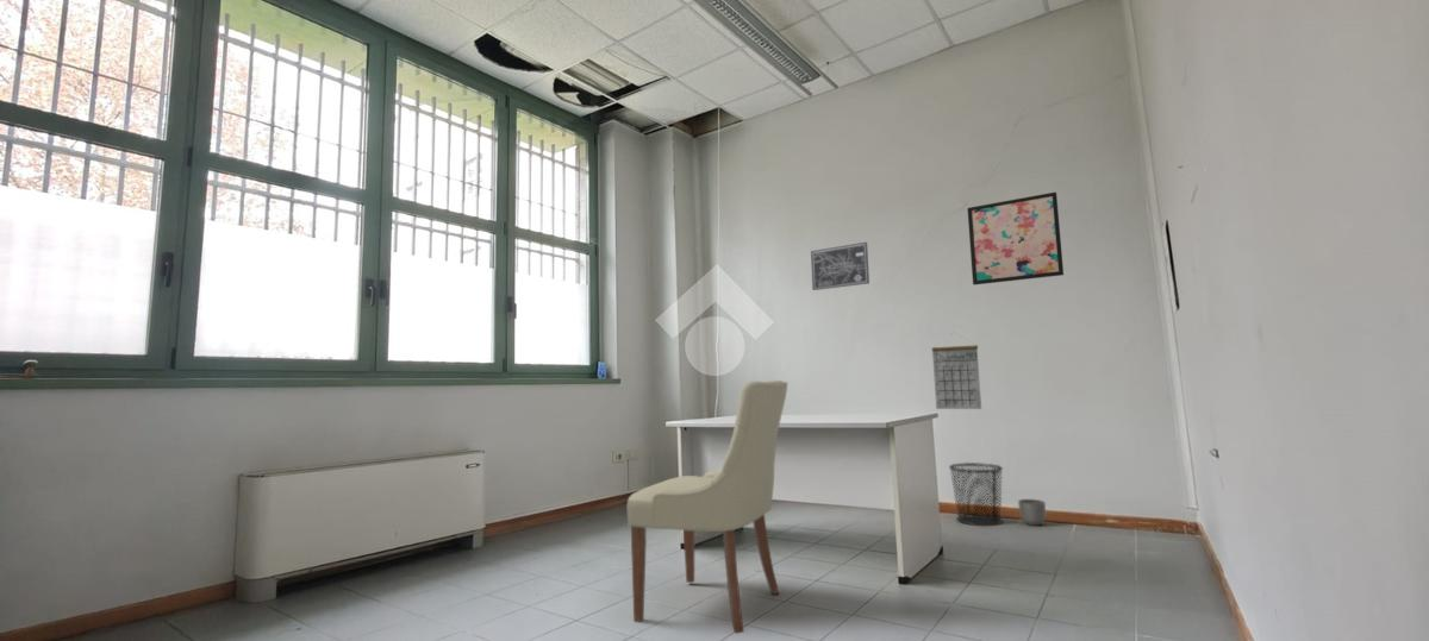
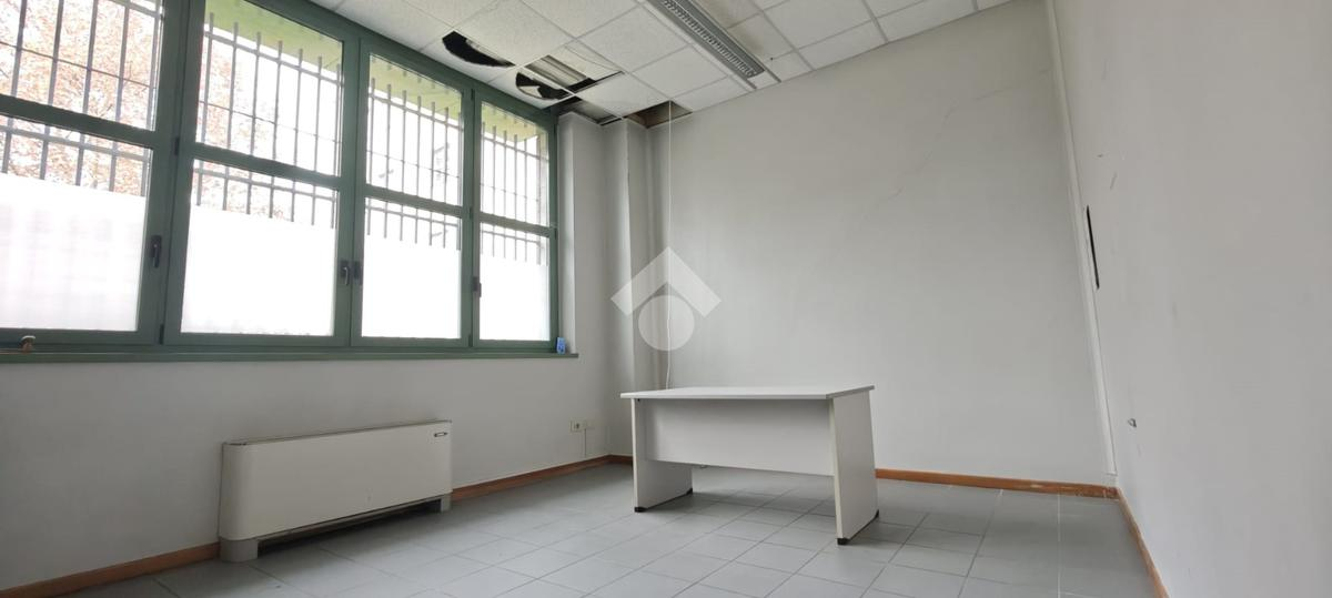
- planter (1032, 513)
- calendar (955, 370)
- wall art (1013, 239)
- waste bin (976, 494)
- chair (714, 491)
- wall art (838, 266)
